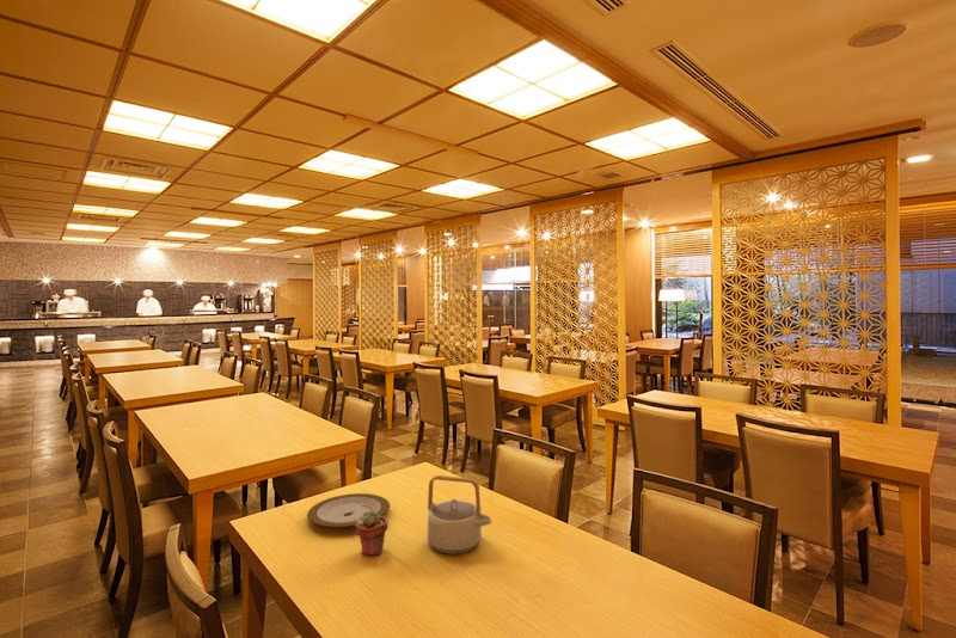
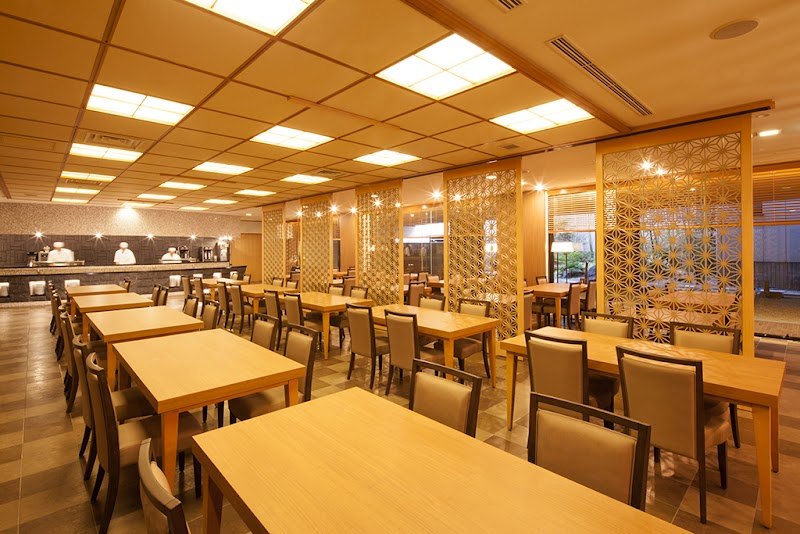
- potted succulent (372, 530)
- teapot (459, 510)
- plate (349, 511)
